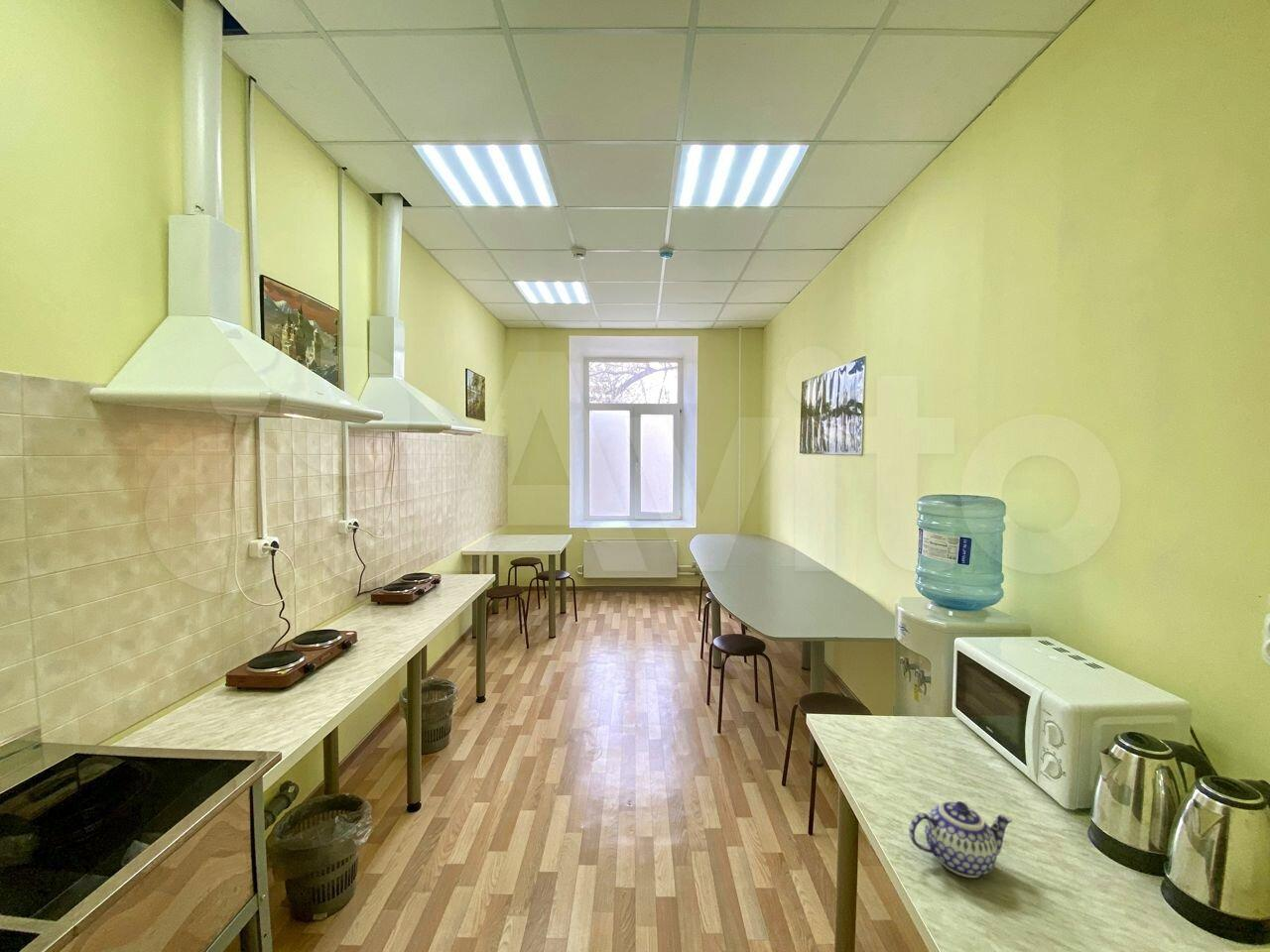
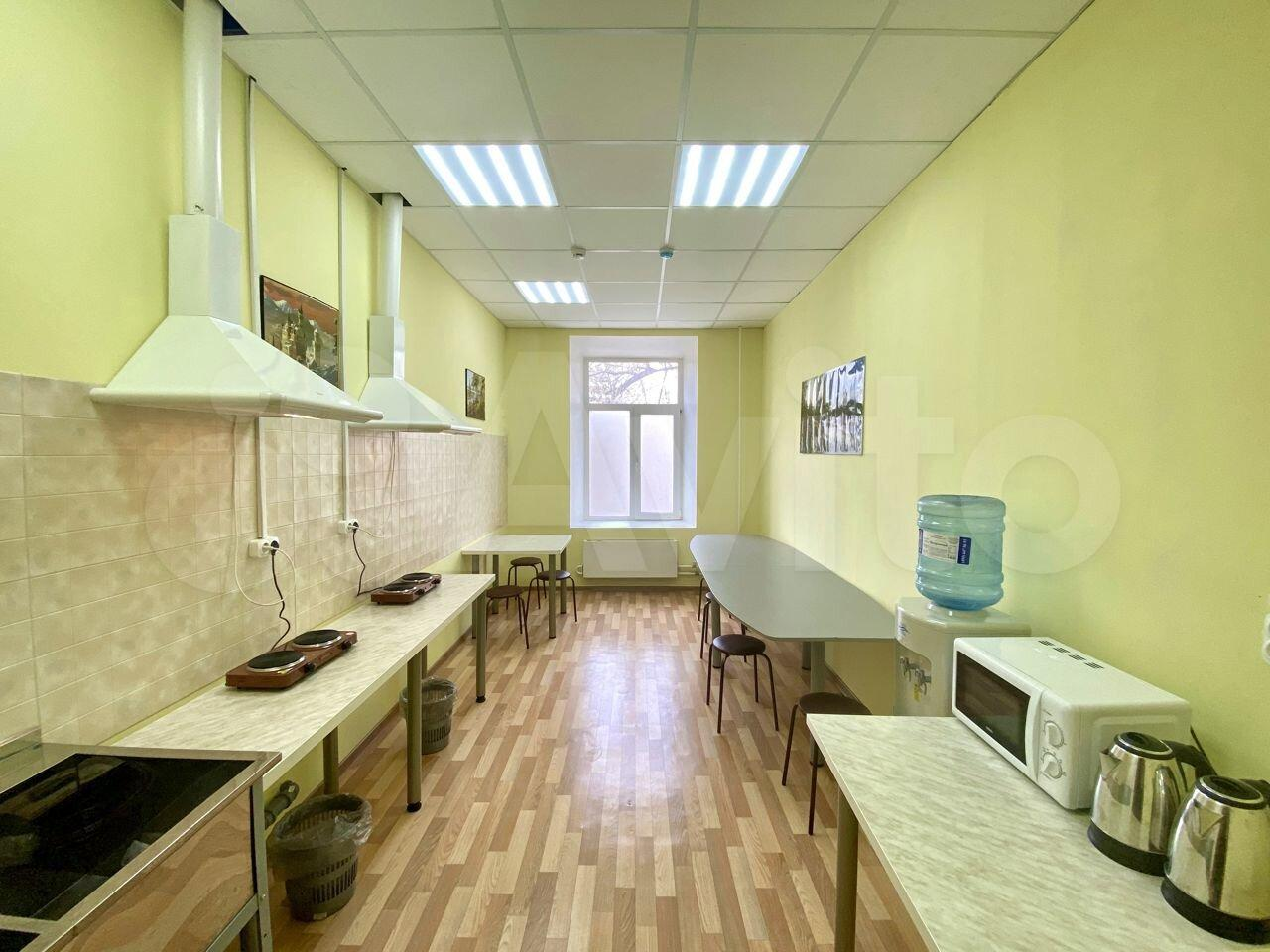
- teapot (960, 832)
